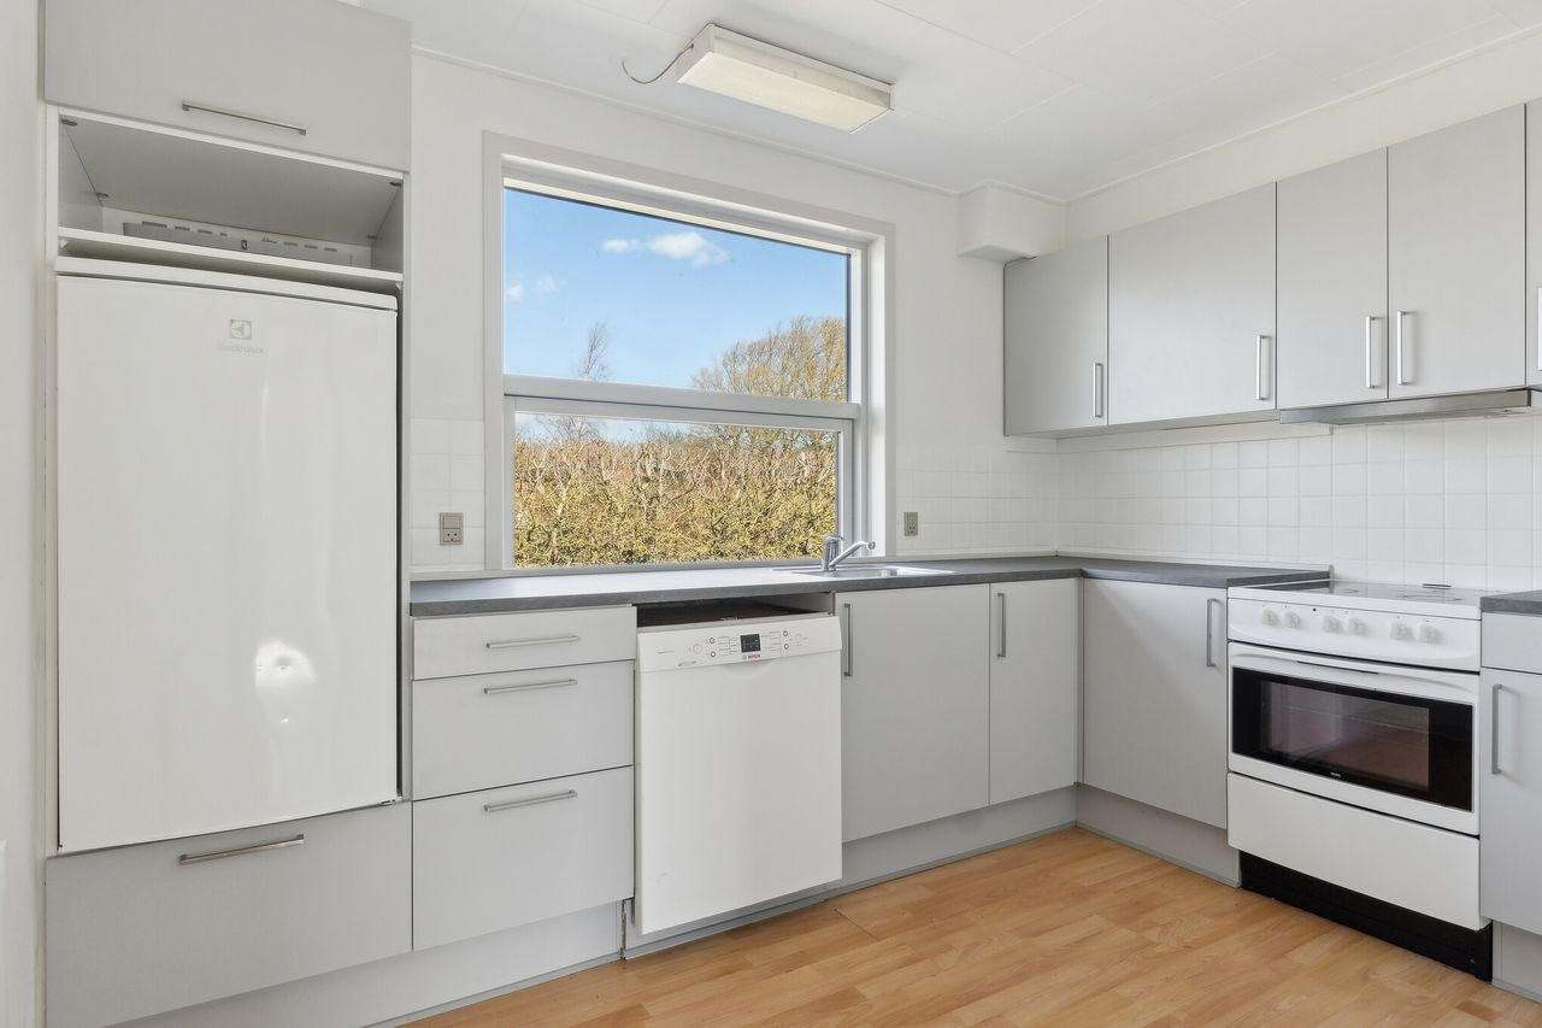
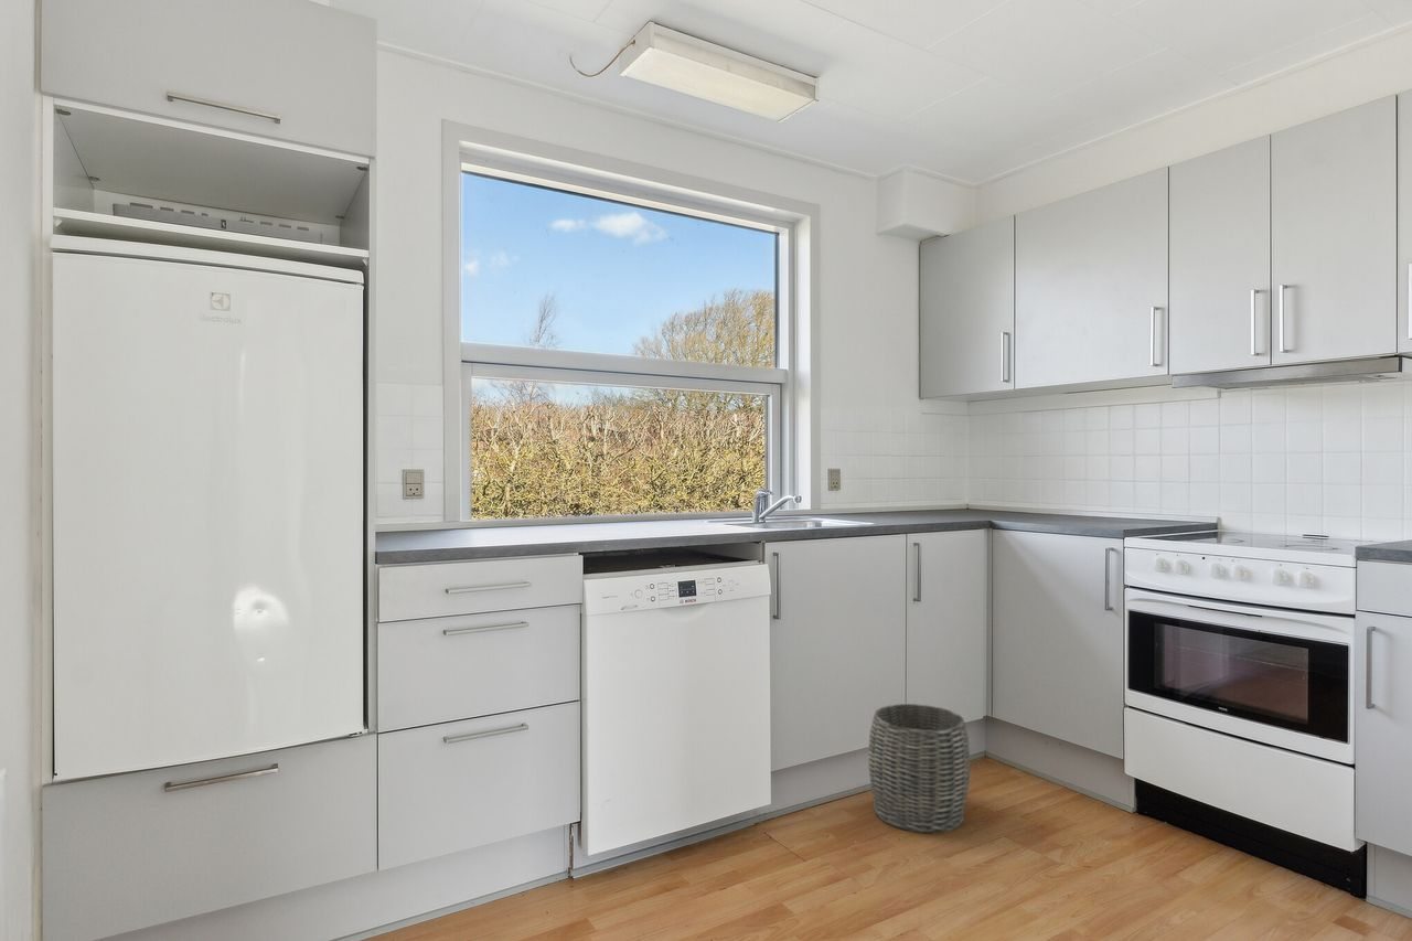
+ woven basket (918, 764)
